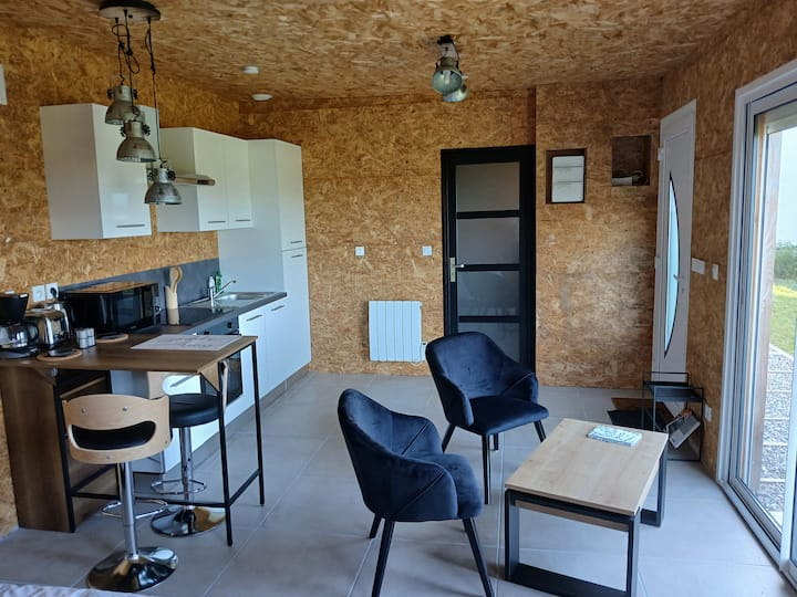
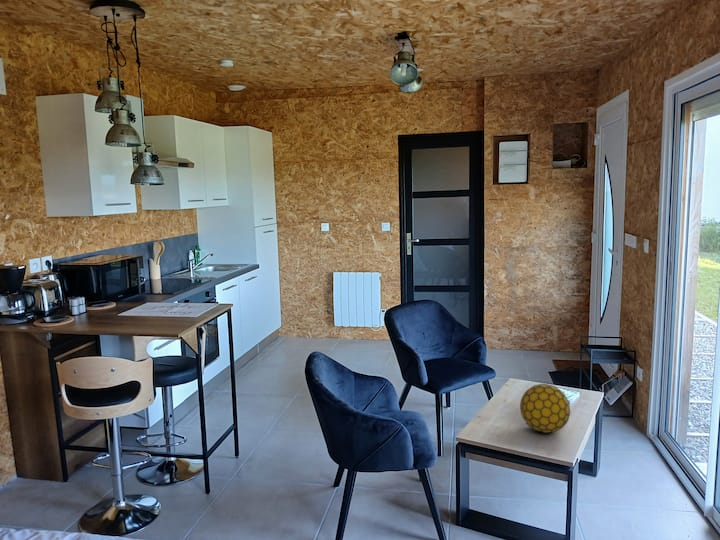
+ decorative ball (544, 408)
